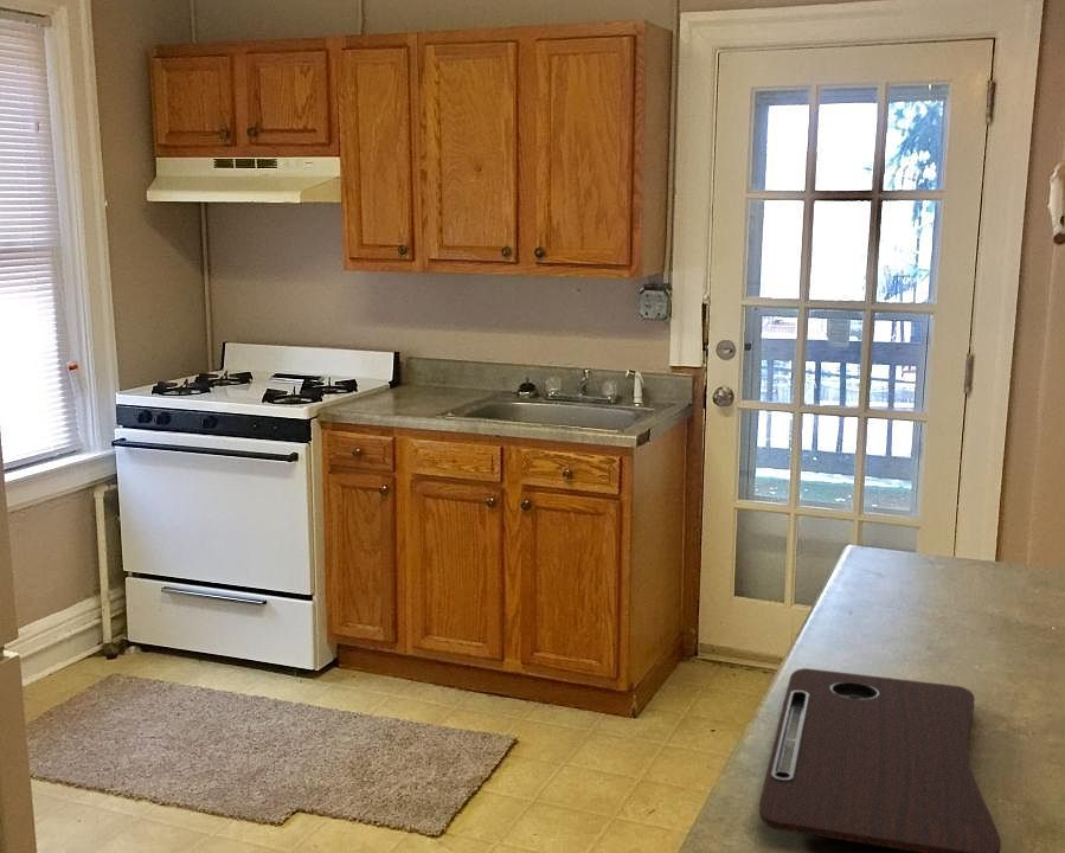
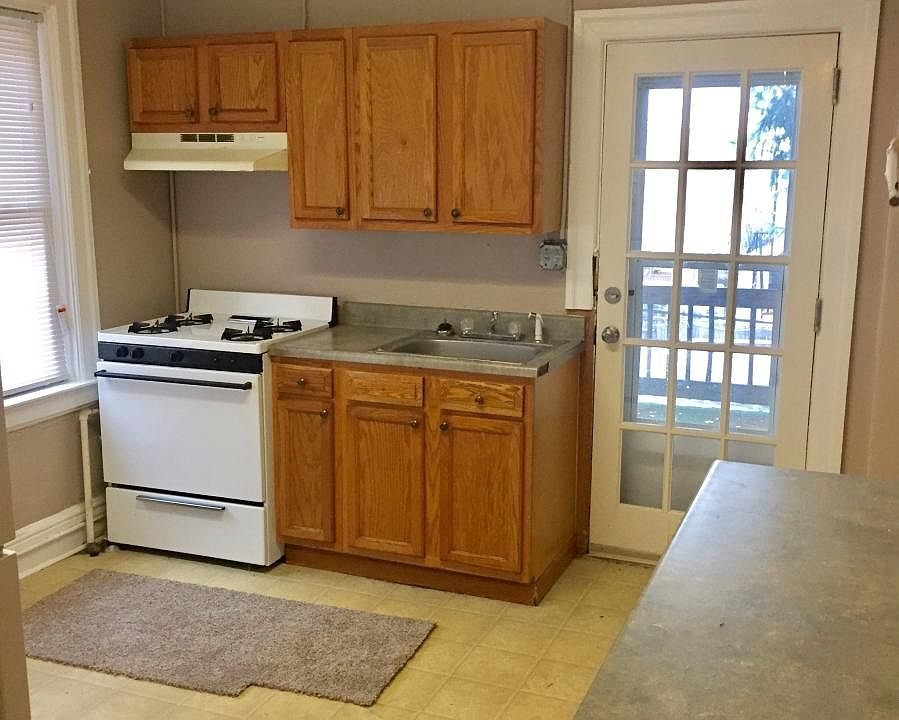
- cutting board (878, 752)
